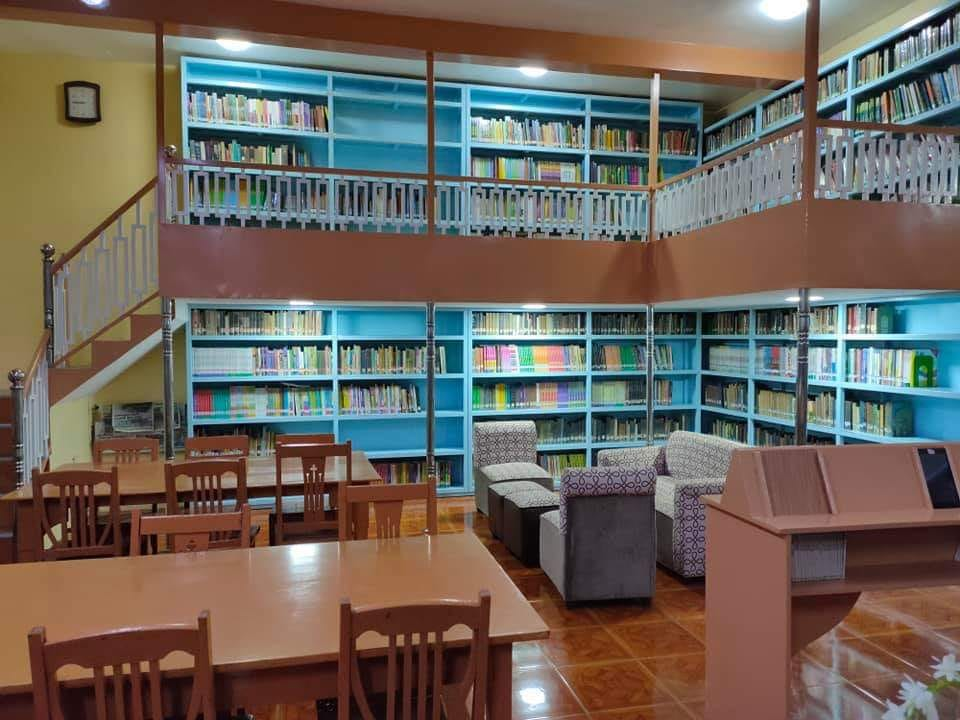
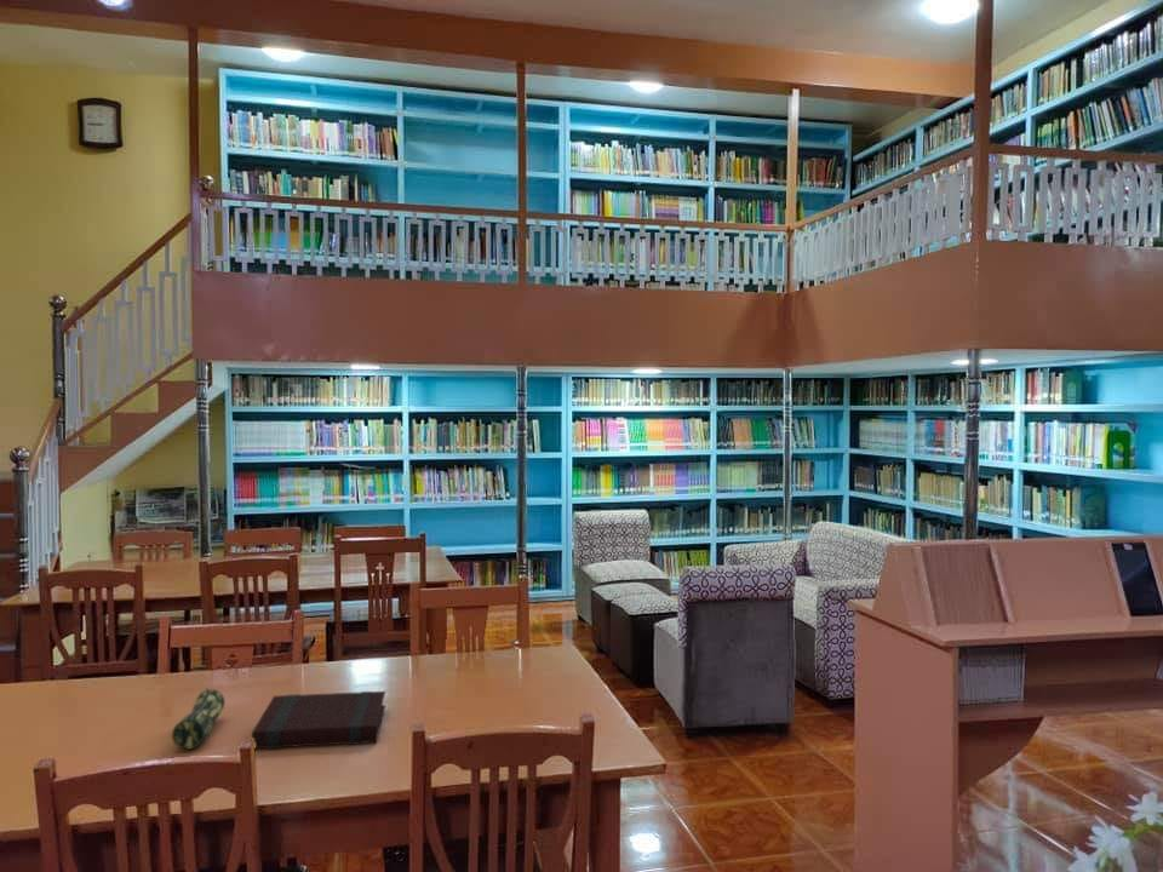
+ pencil case (200, 717)
+ book (322, 718)
